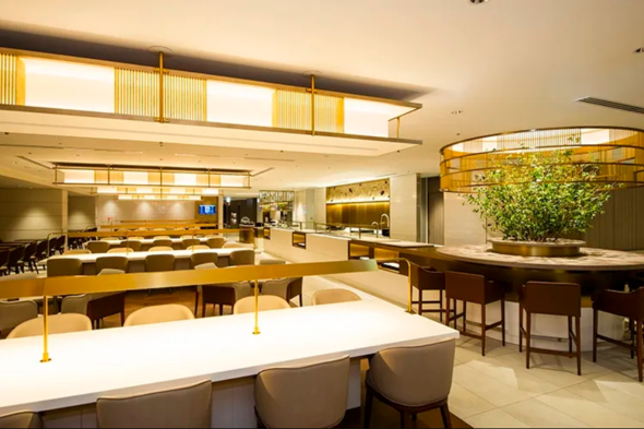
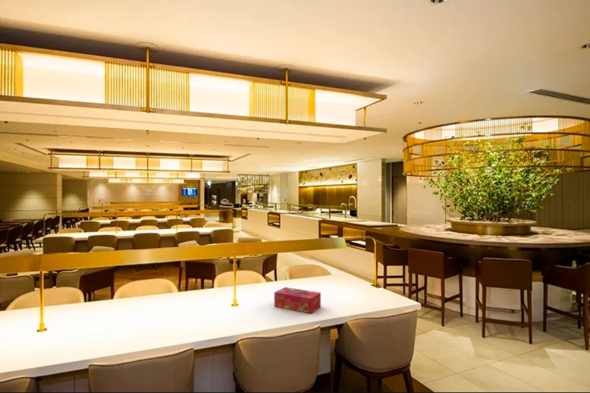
+ tissue box (297, 299)
